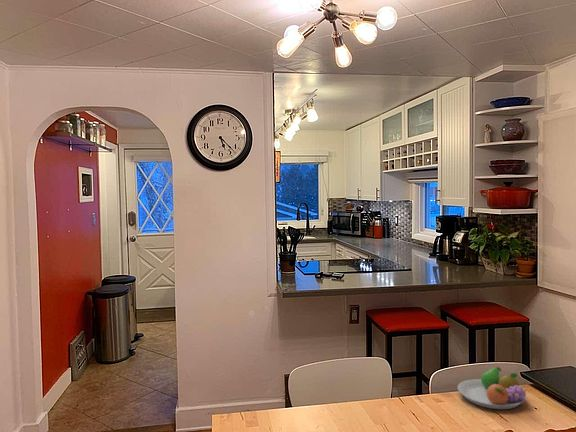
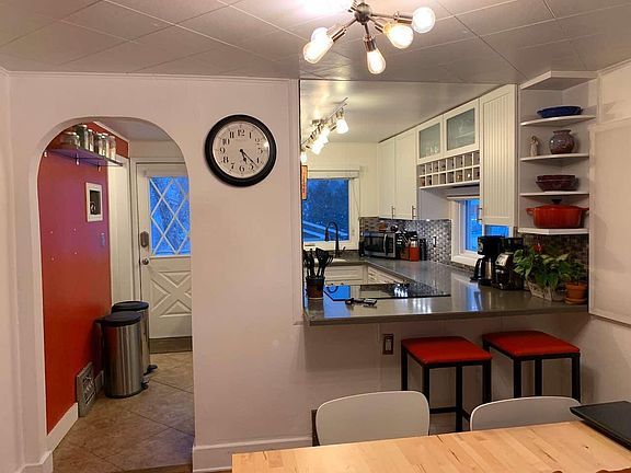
- fruit bowl (492, 384)
